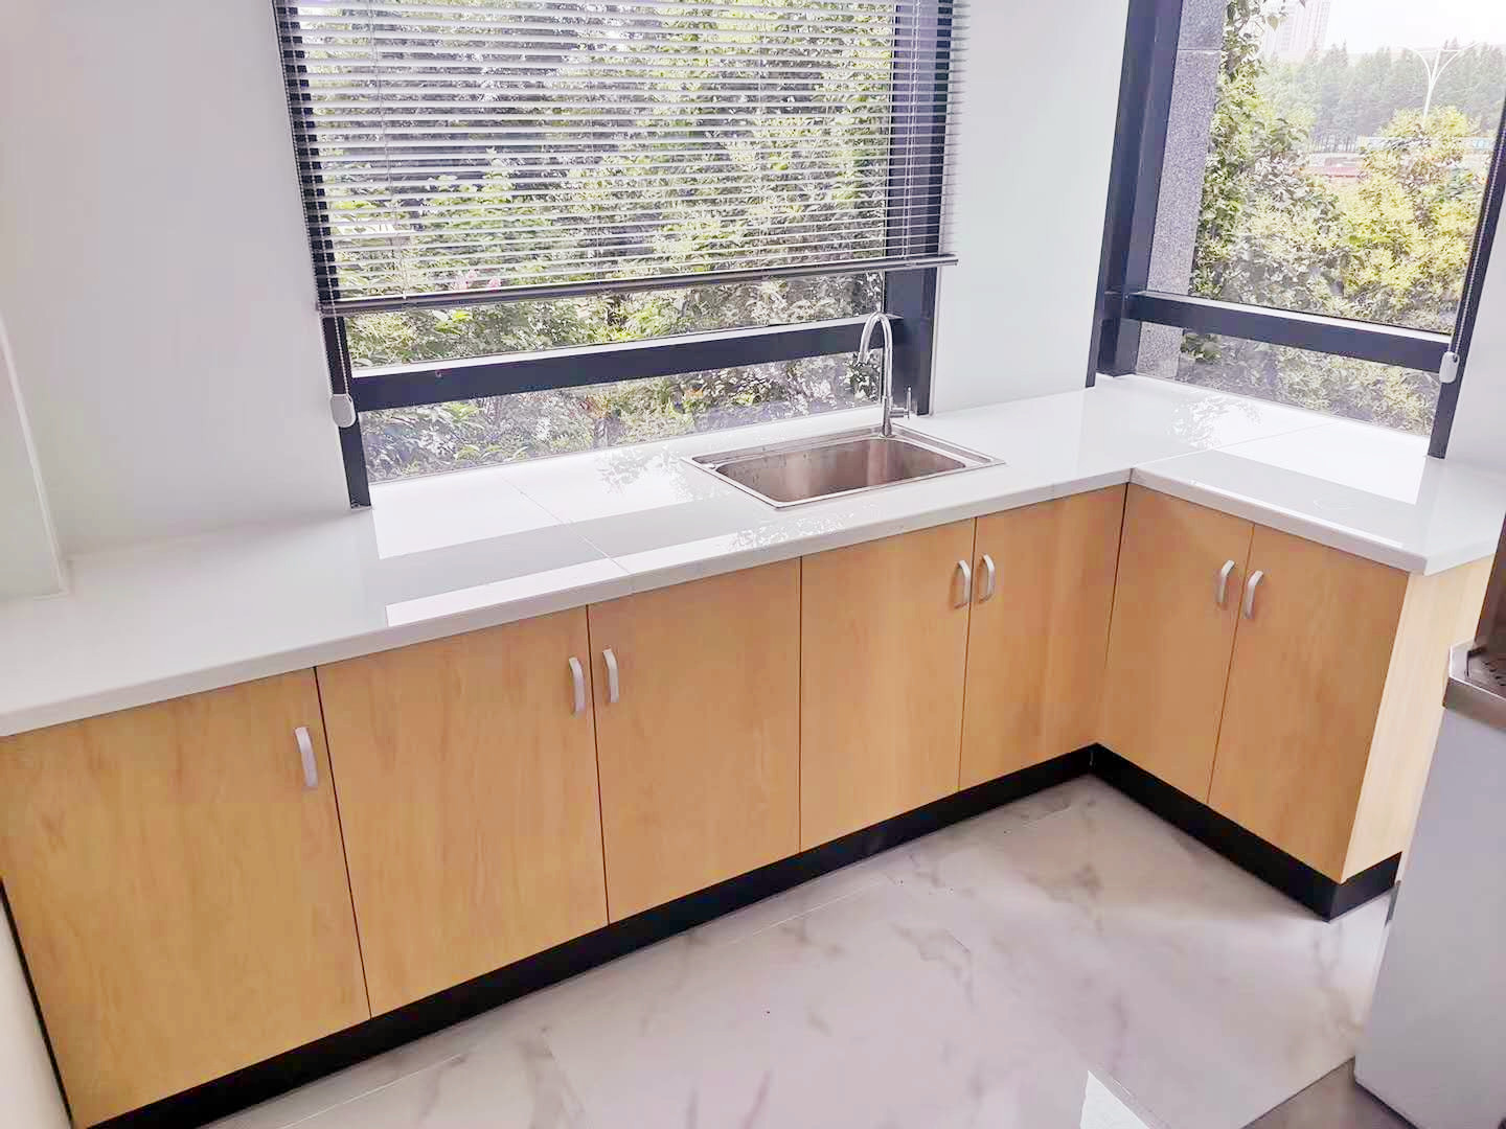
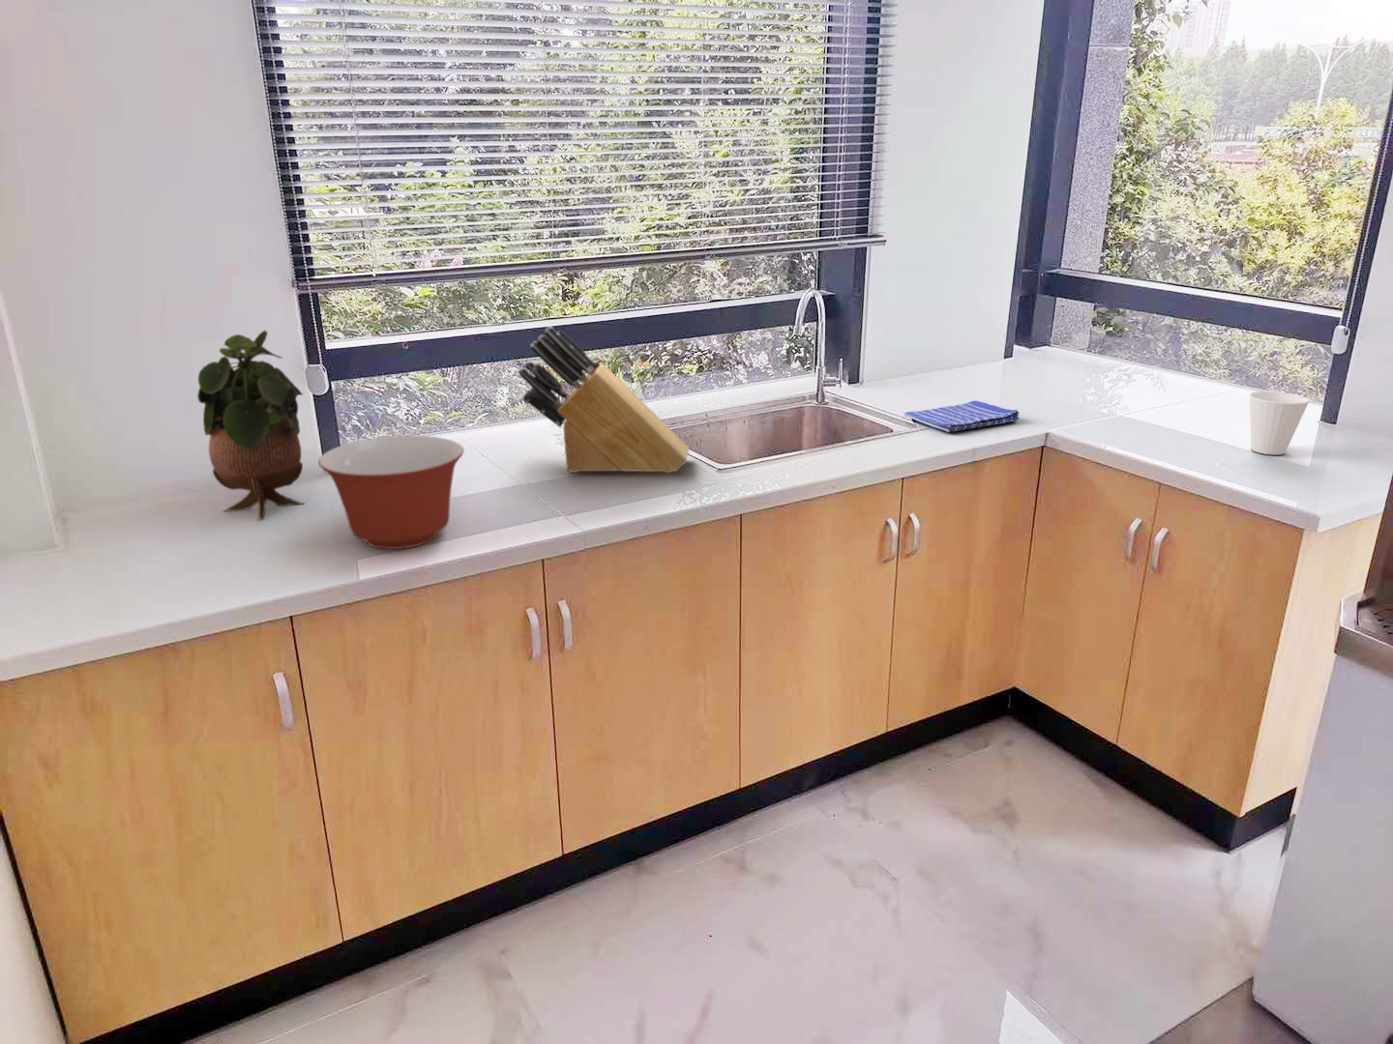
+ potted plant (252, 423)
+ knife block (604, 397)
+ cup (1273, 423)
+ dish towel (963, 413)
+ mixing bowl (397, 495)
